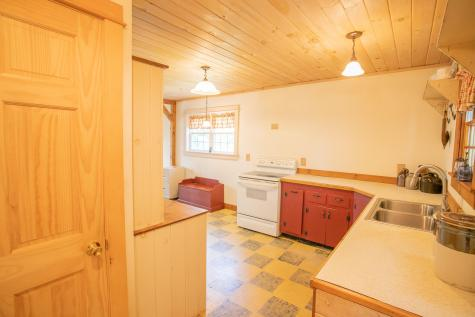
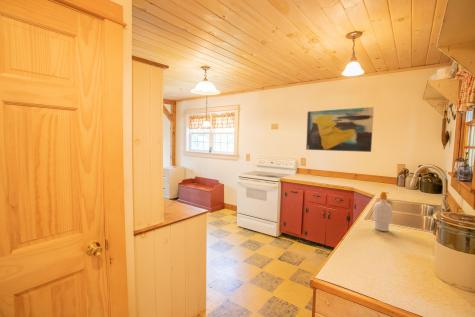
+ wall art (337, 130)
+ soap bottle (382, 210)
